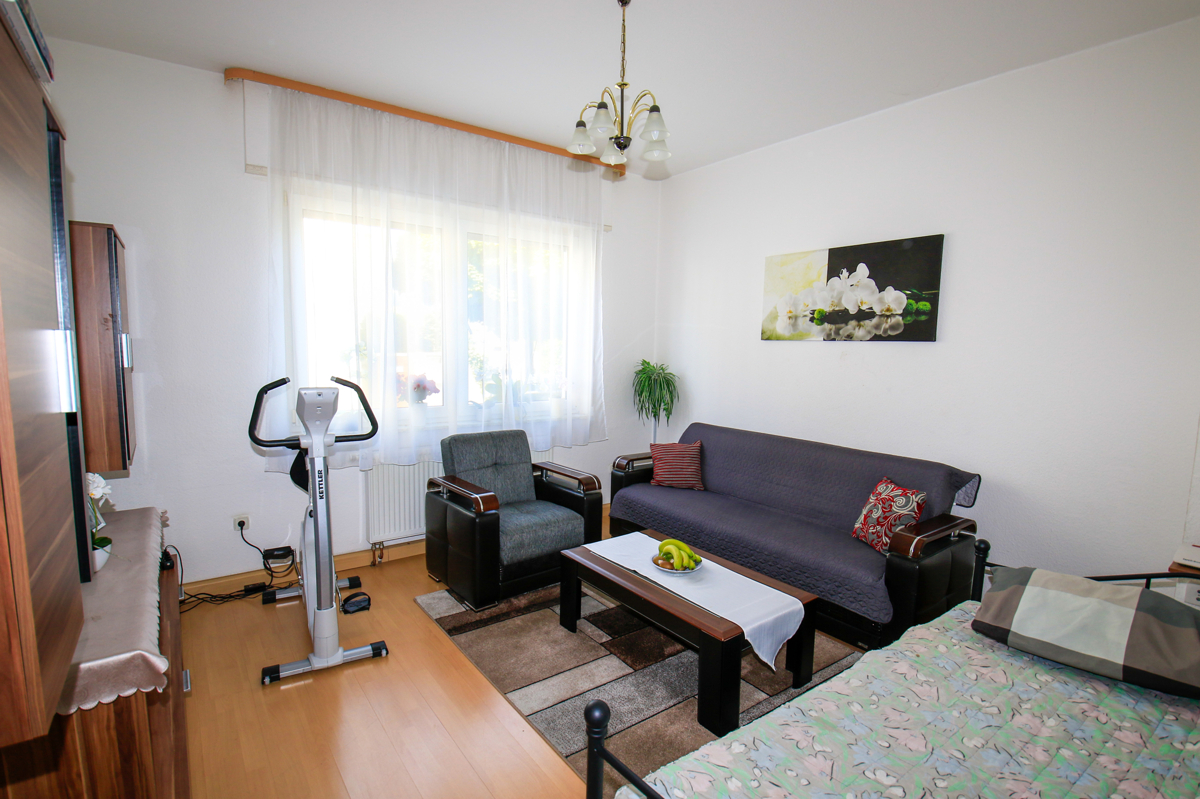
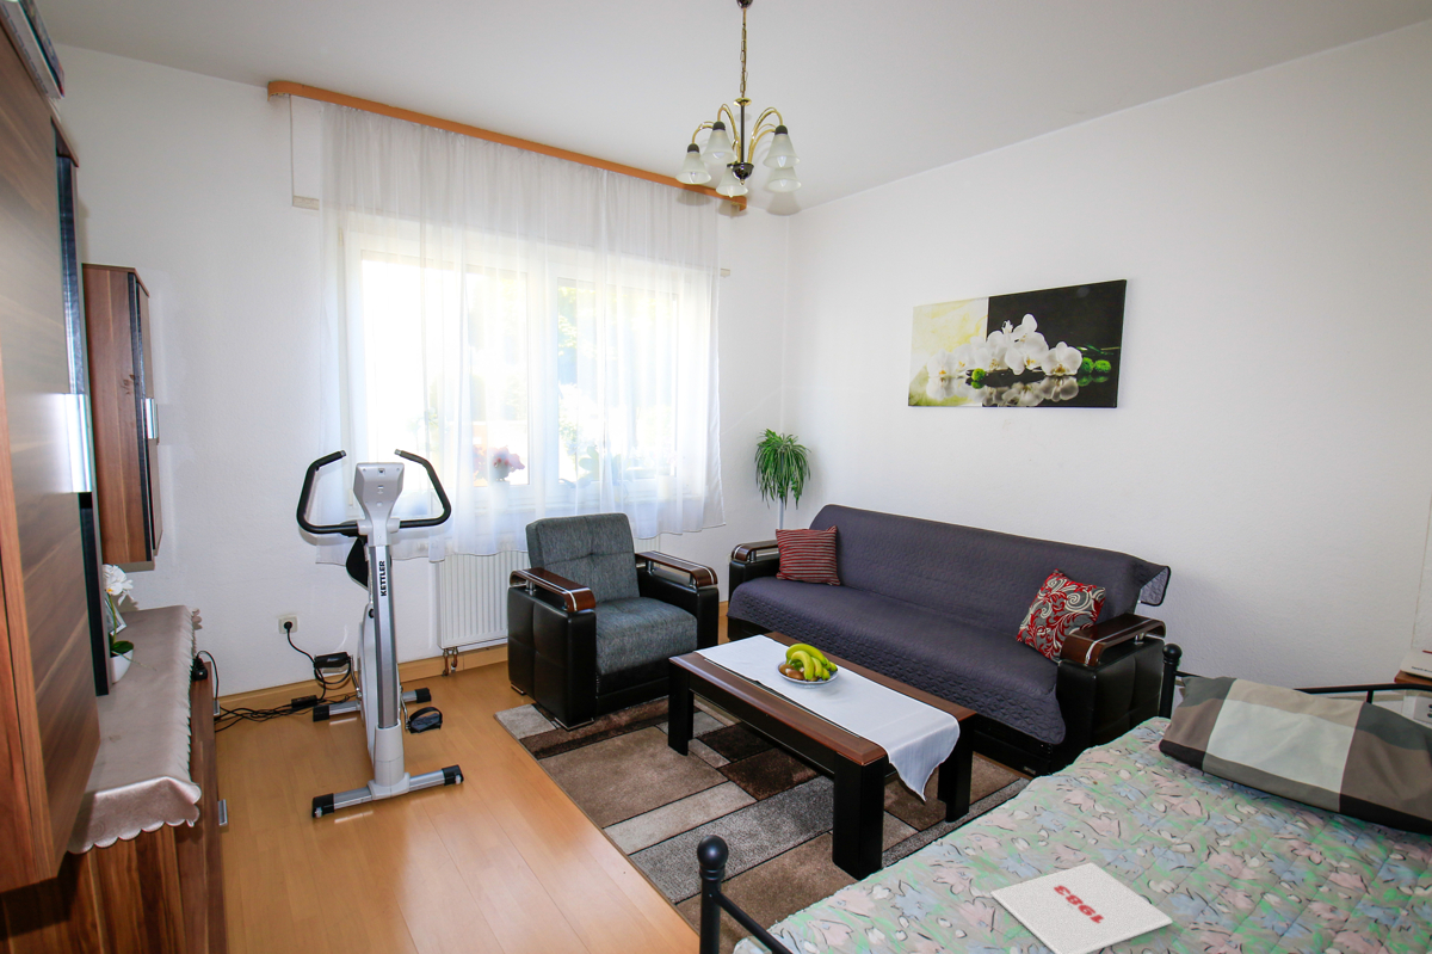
+ magazine (1079, 906)
